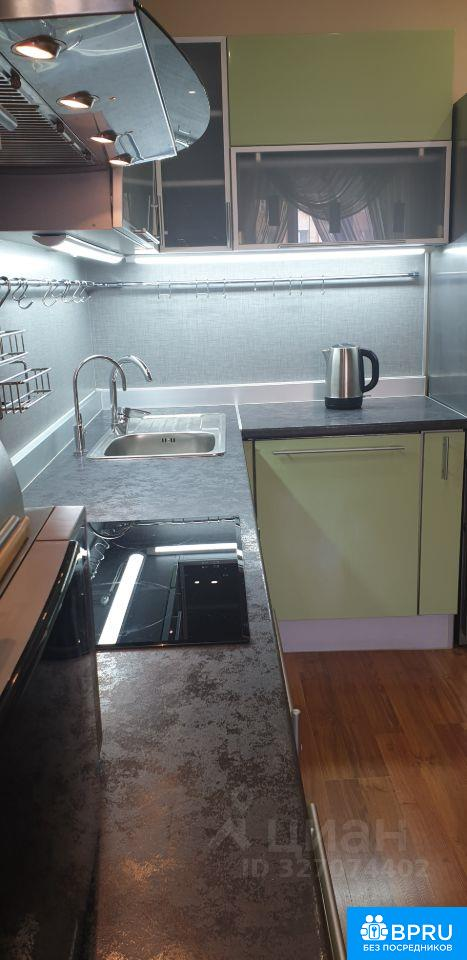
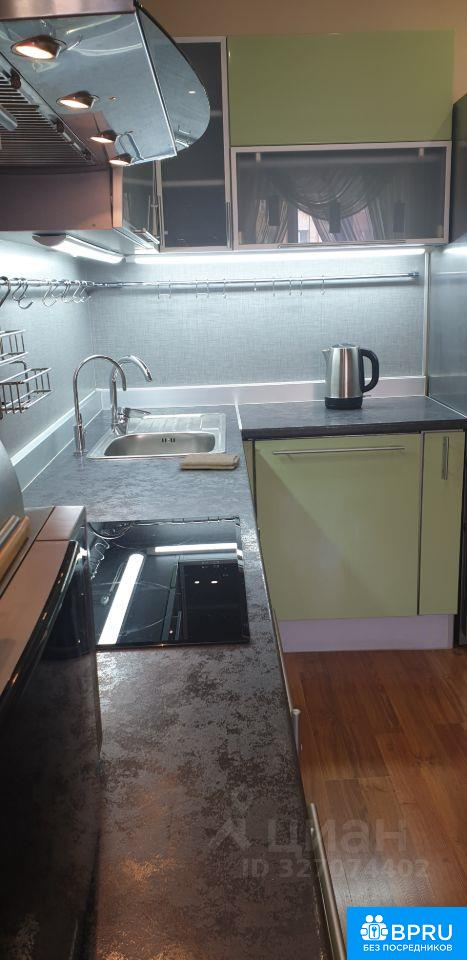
+ washcloth (210, 460)
